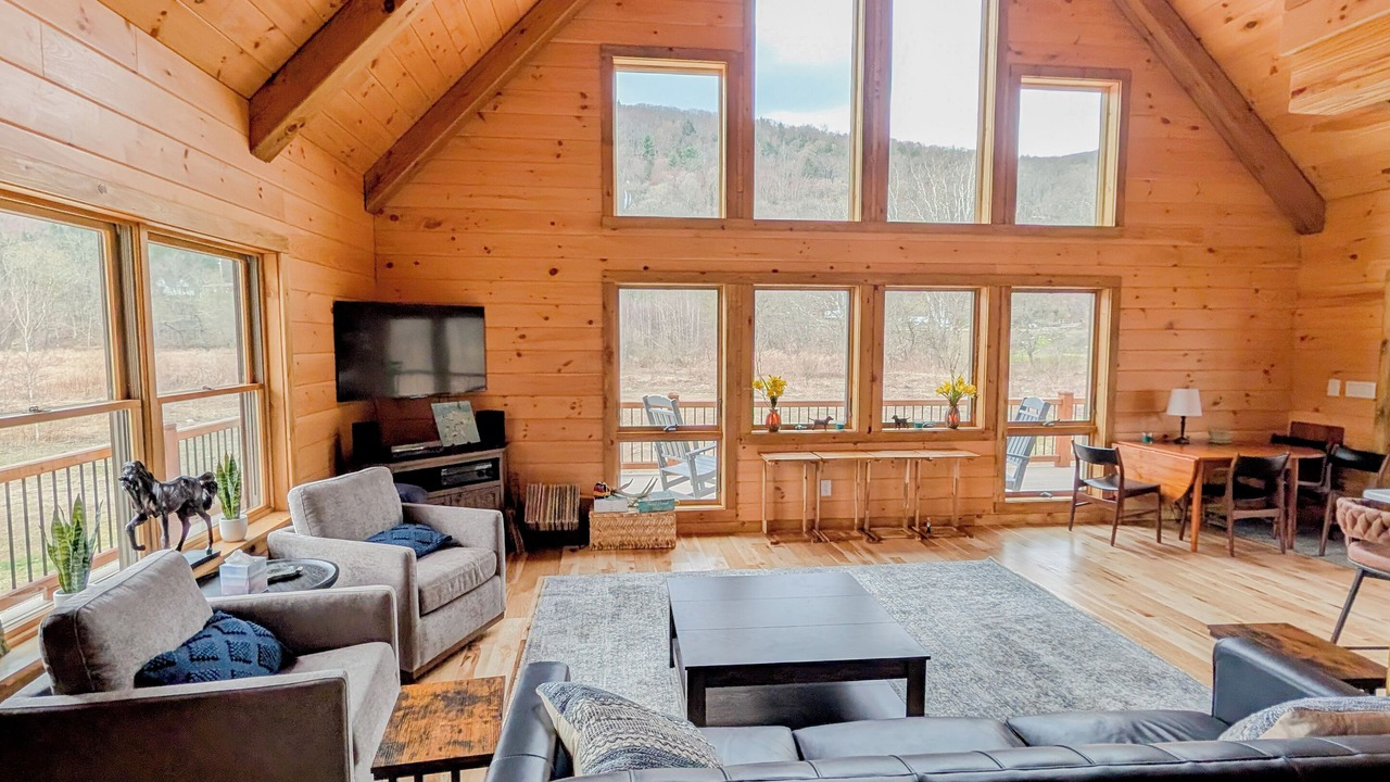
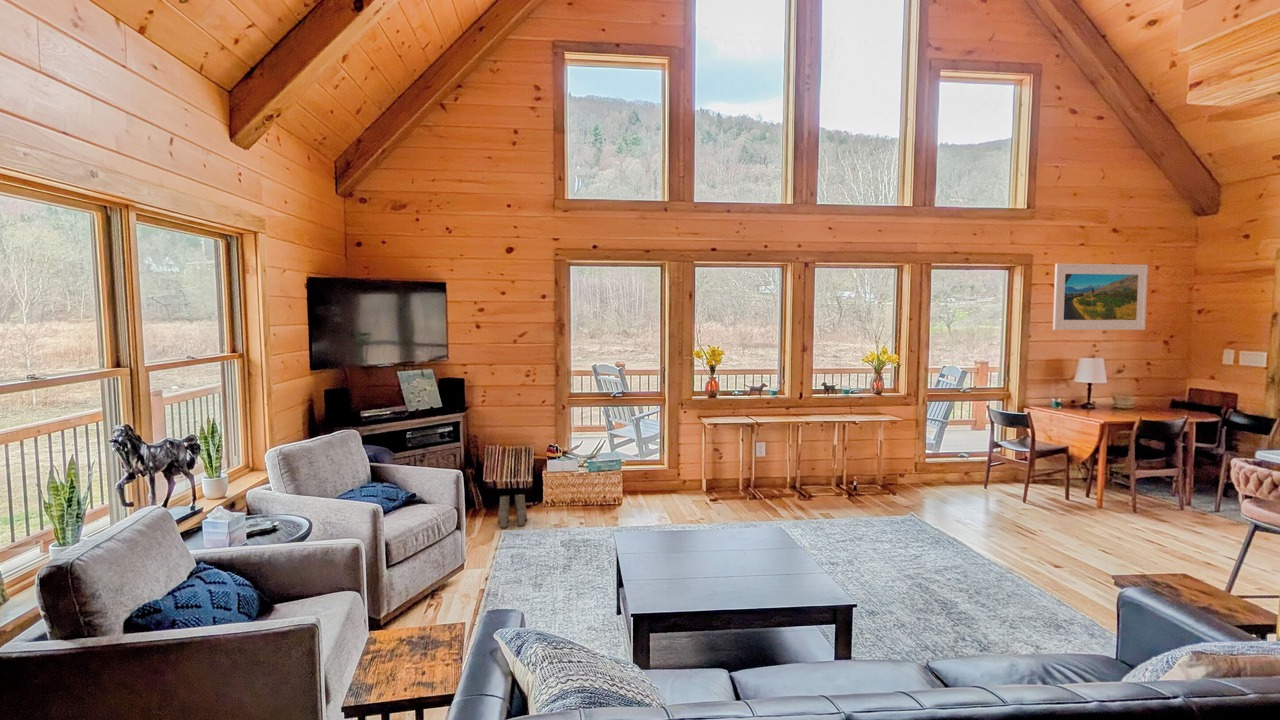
+ boots (514, 507)
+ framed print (1100, 297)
